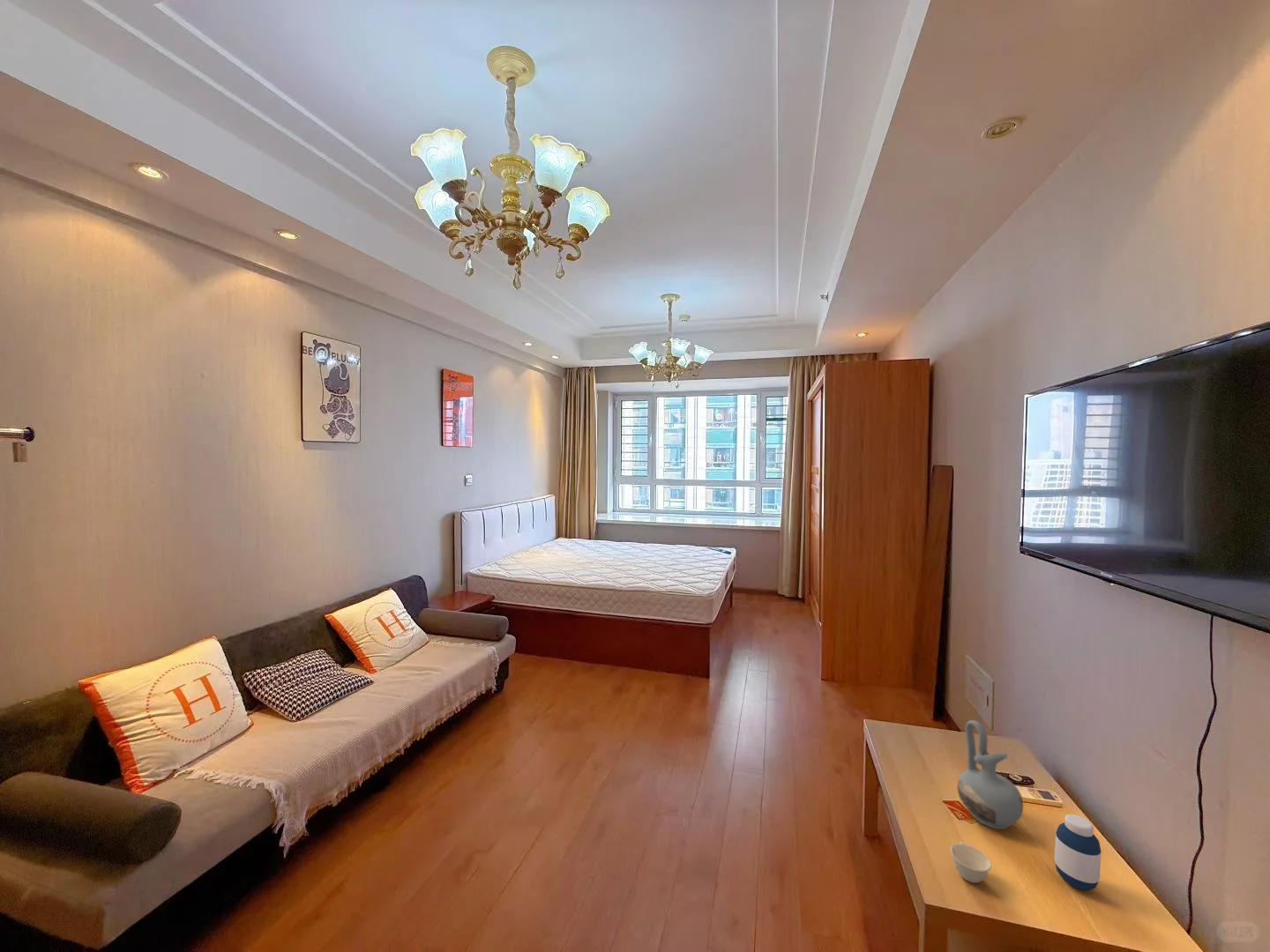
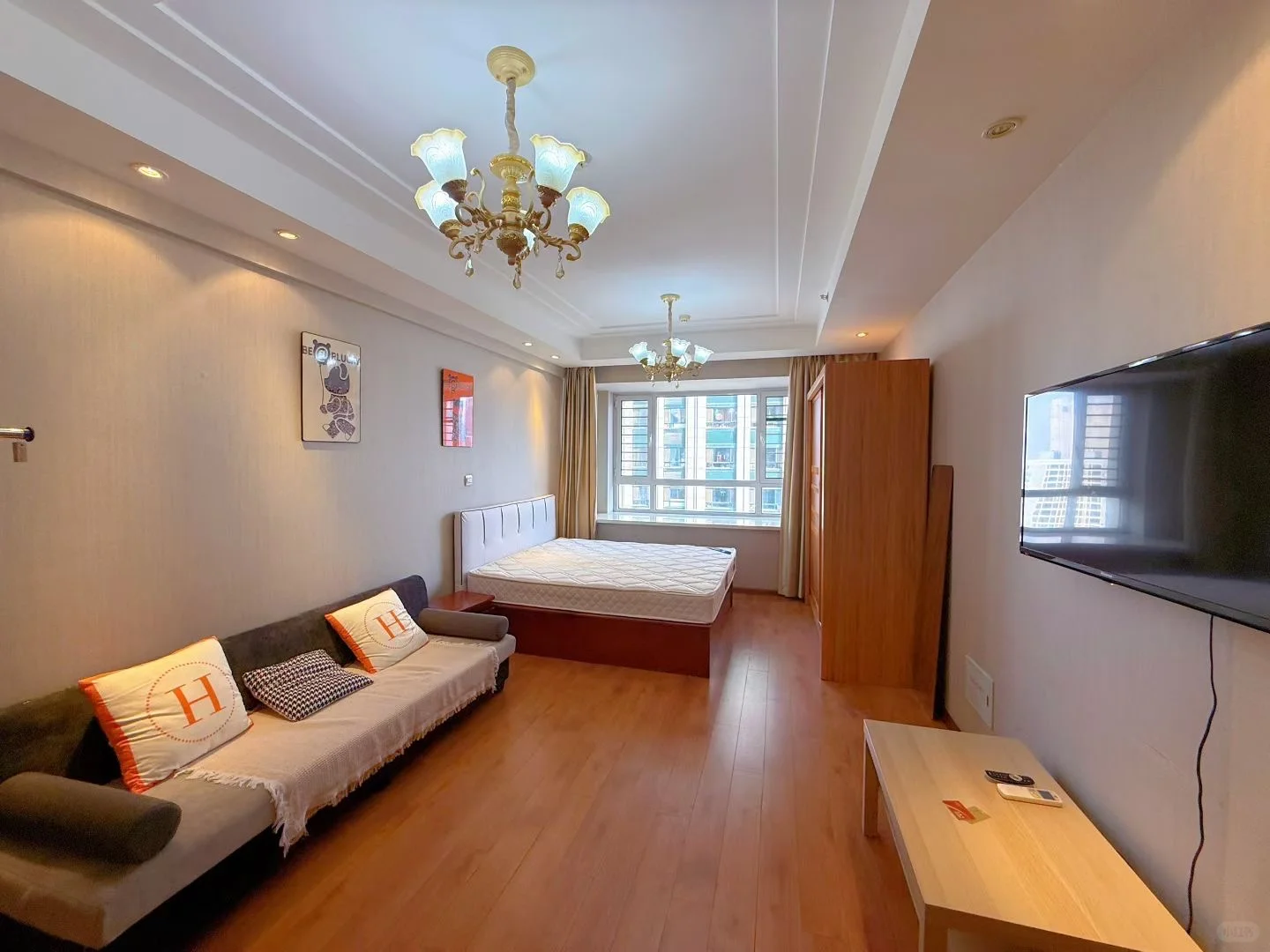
- medicine bottle (1077, 852)
- teacup (968, 863)
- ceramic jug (990, 774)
